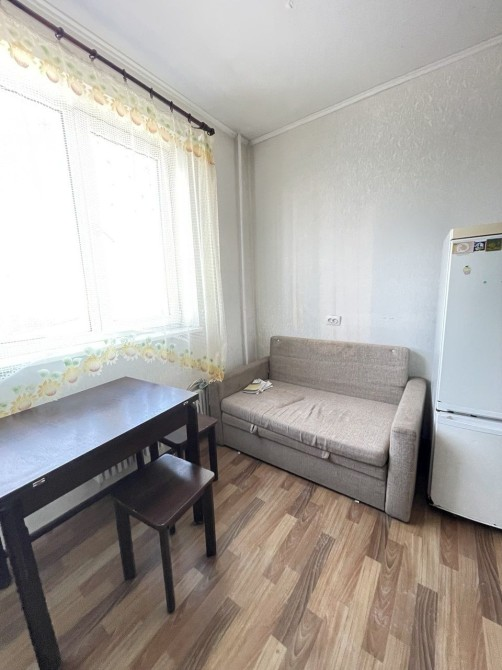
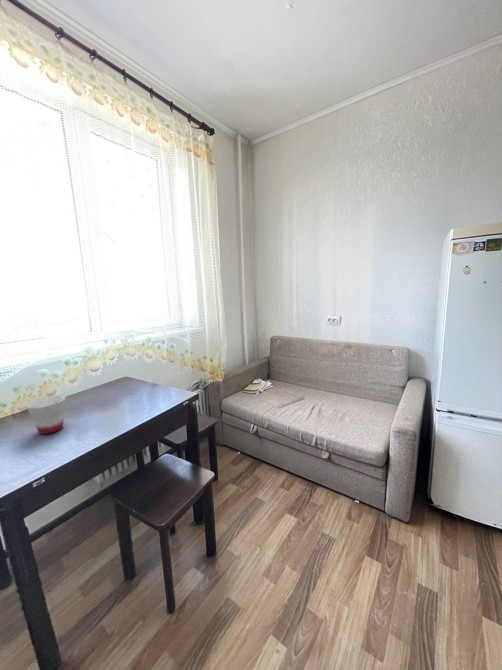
+ cup (48, 415)
